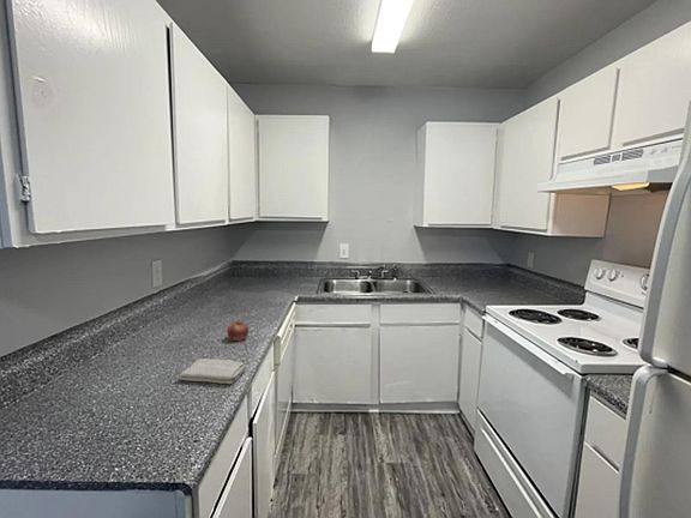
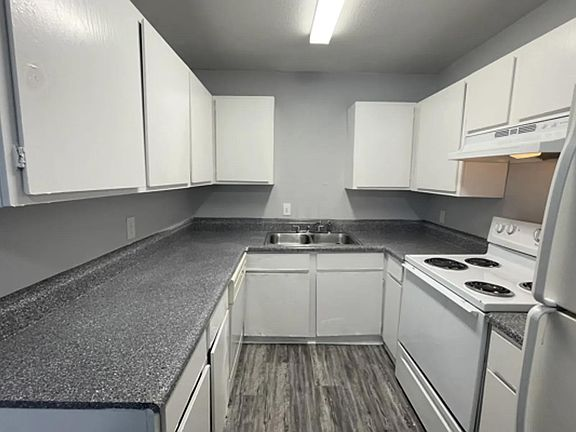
- washcloth (214, 369)
- apple (238, 329)
